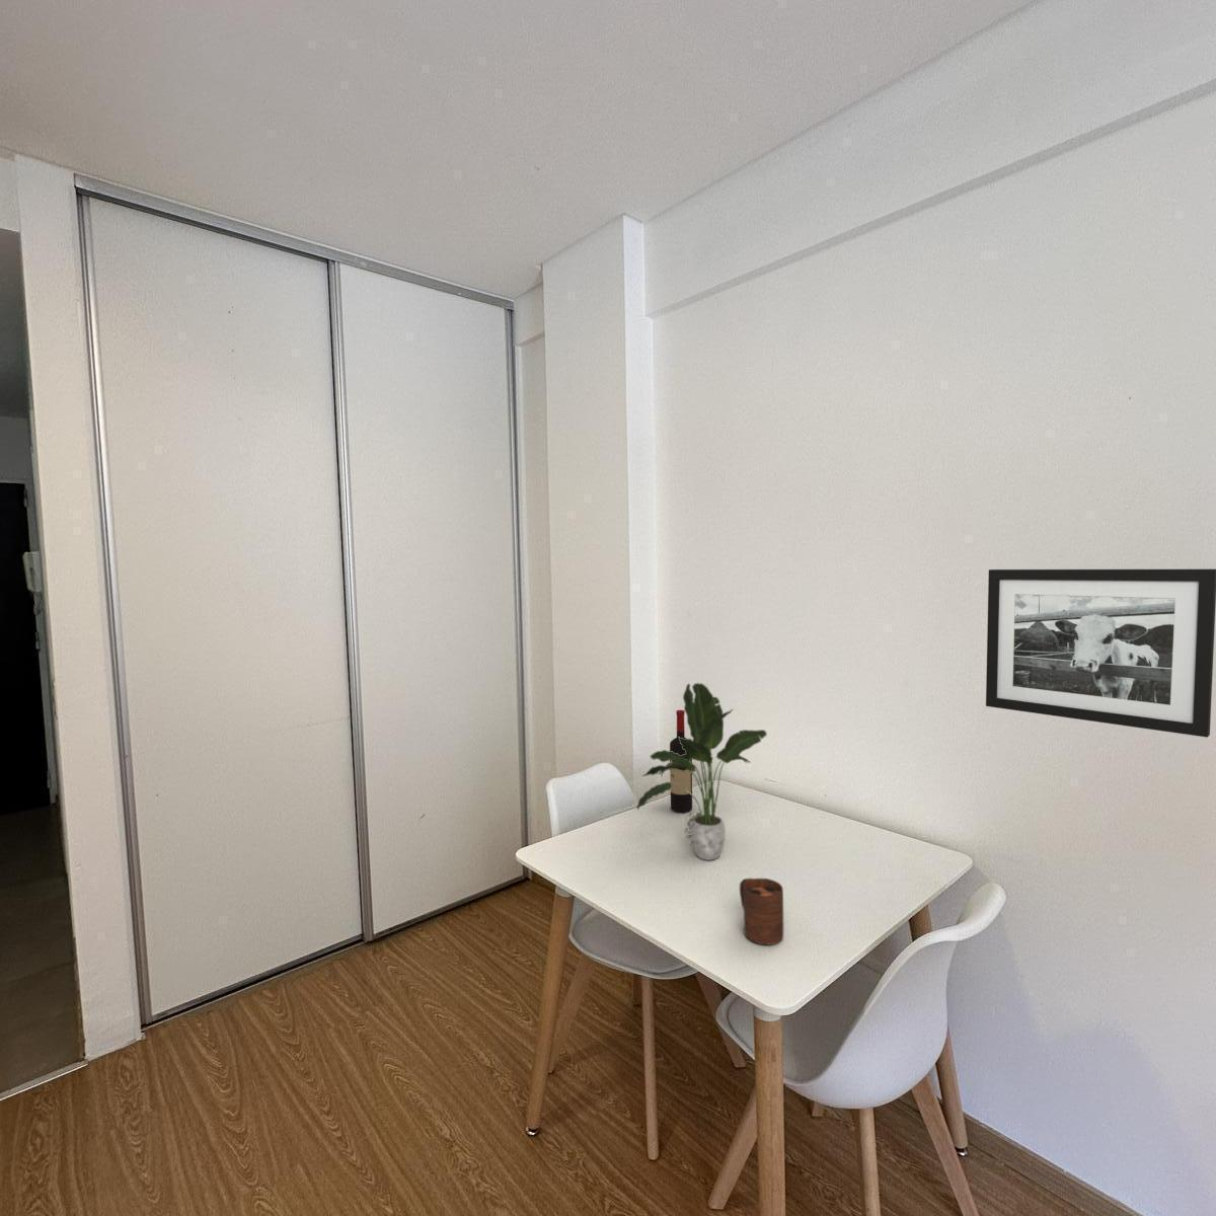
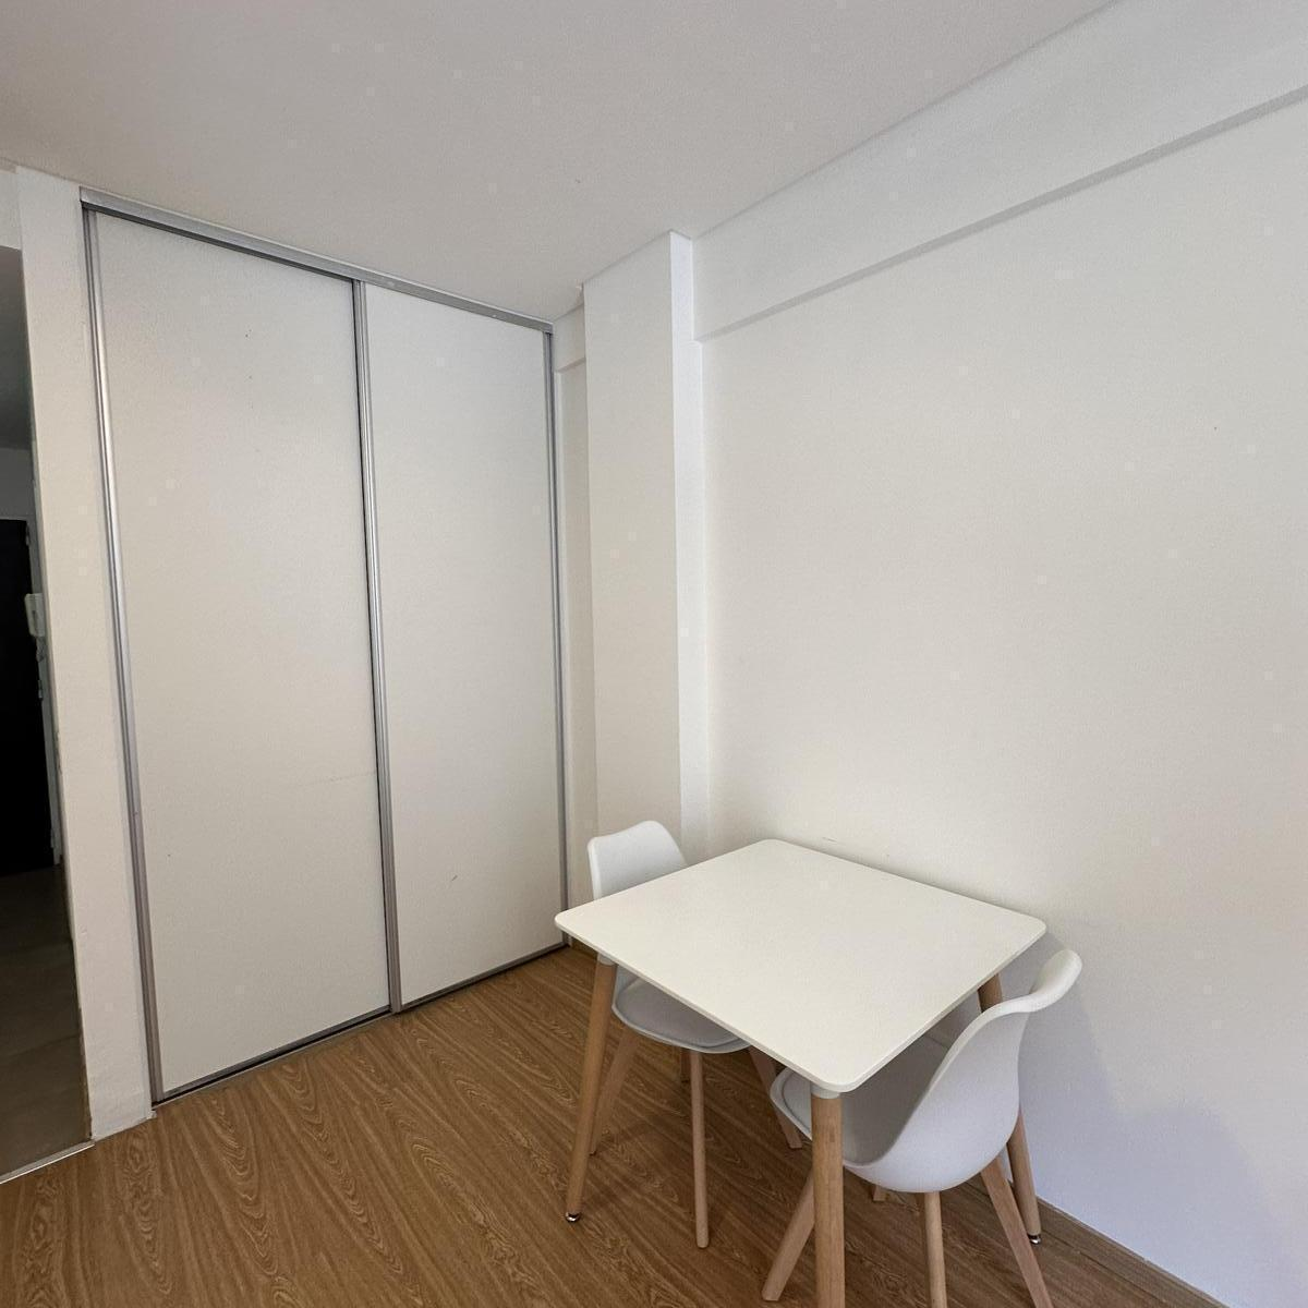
- picture frame (1088, 645)
- wine bottle (680, 754)
- potted plant (704, 764)
- cup (758, 908)
